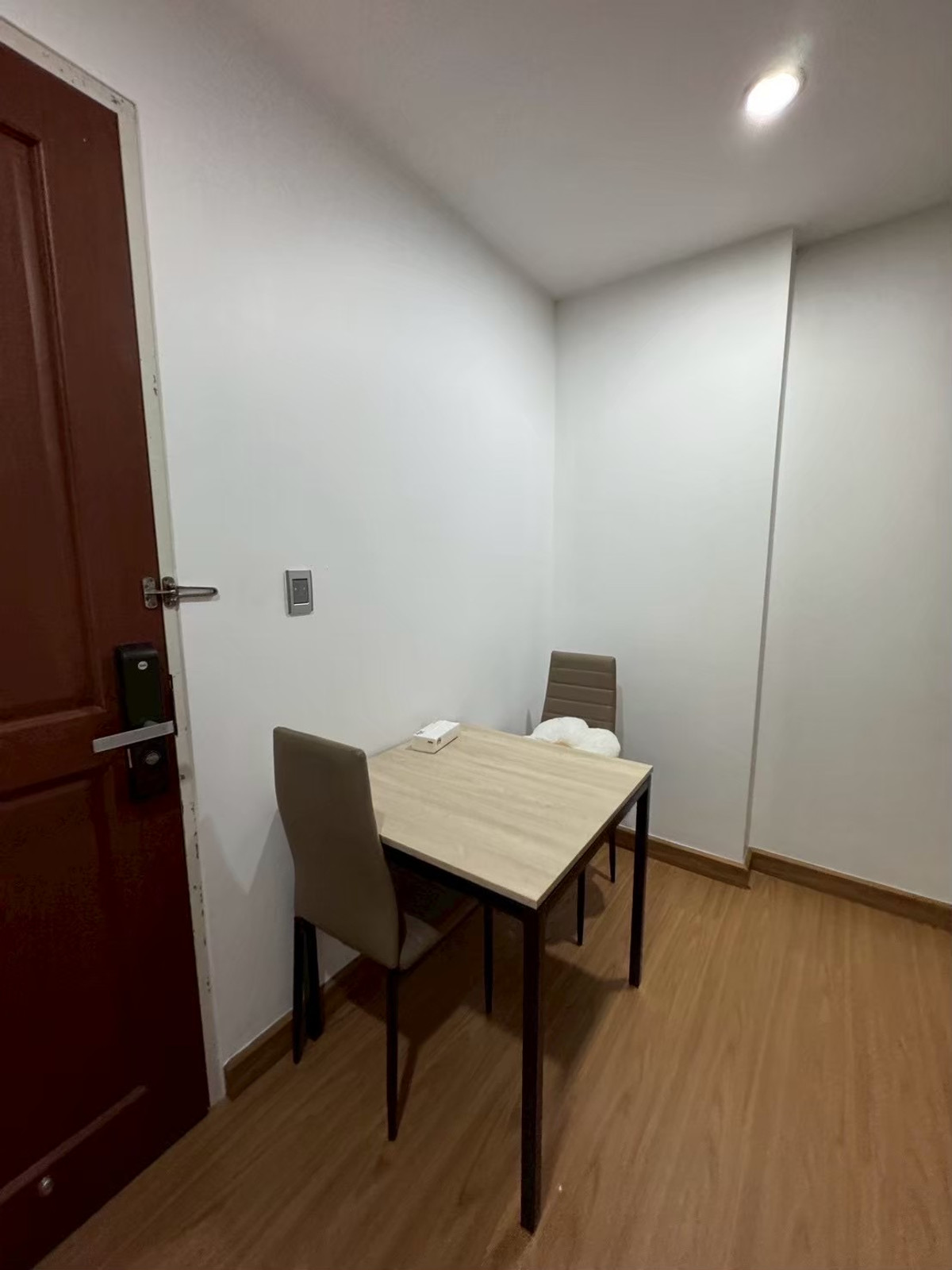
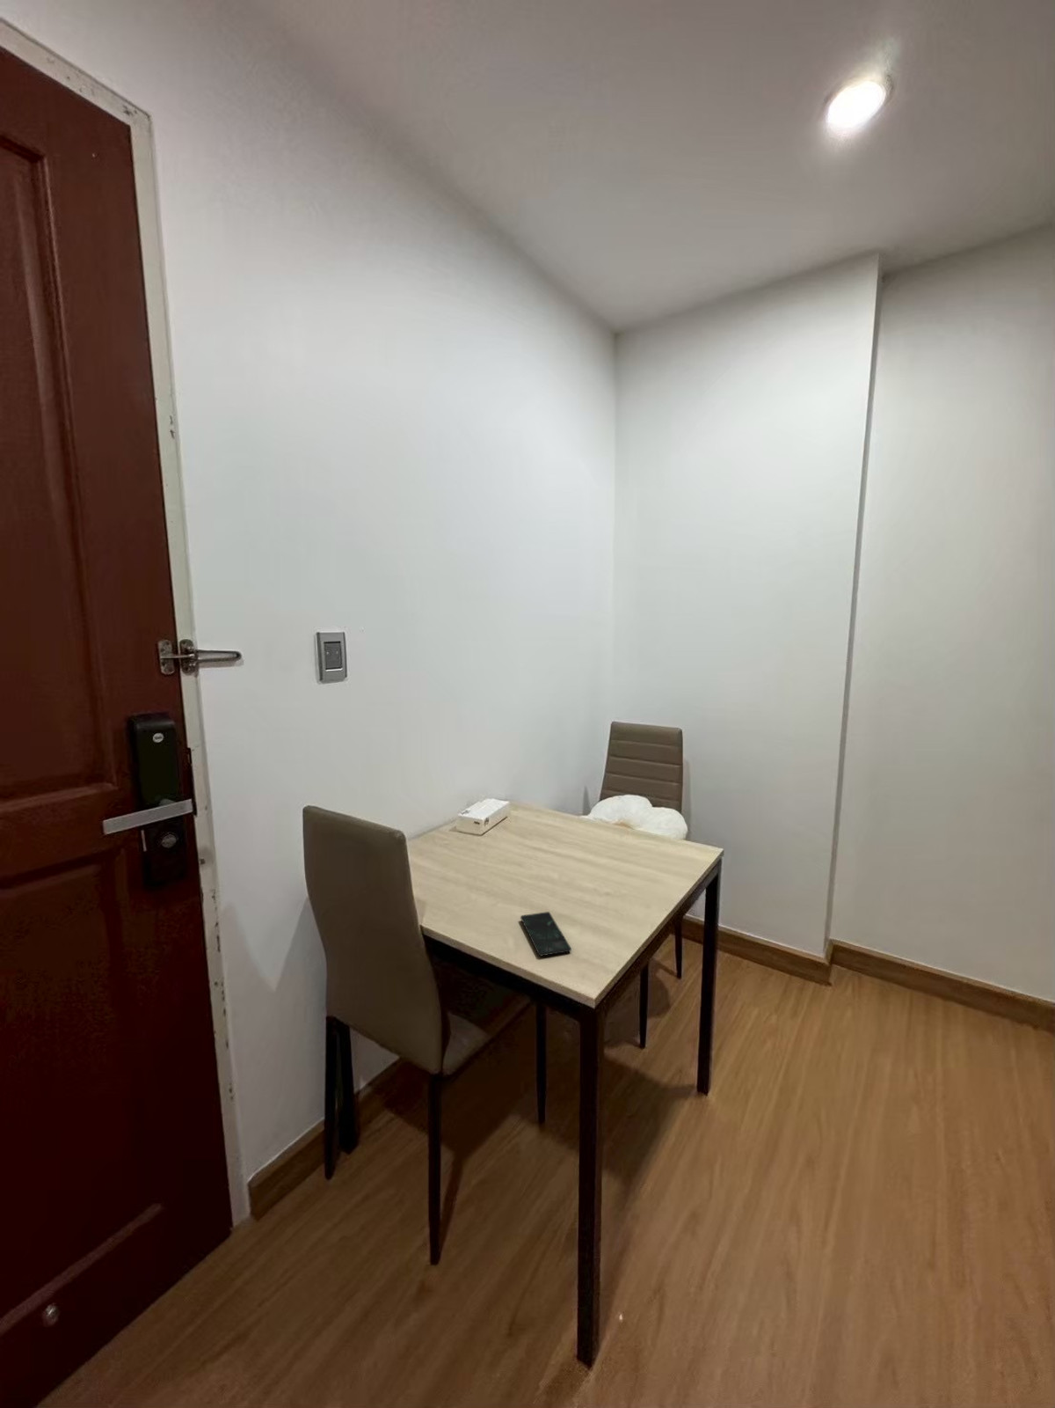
+ smartphone (544, 932)
